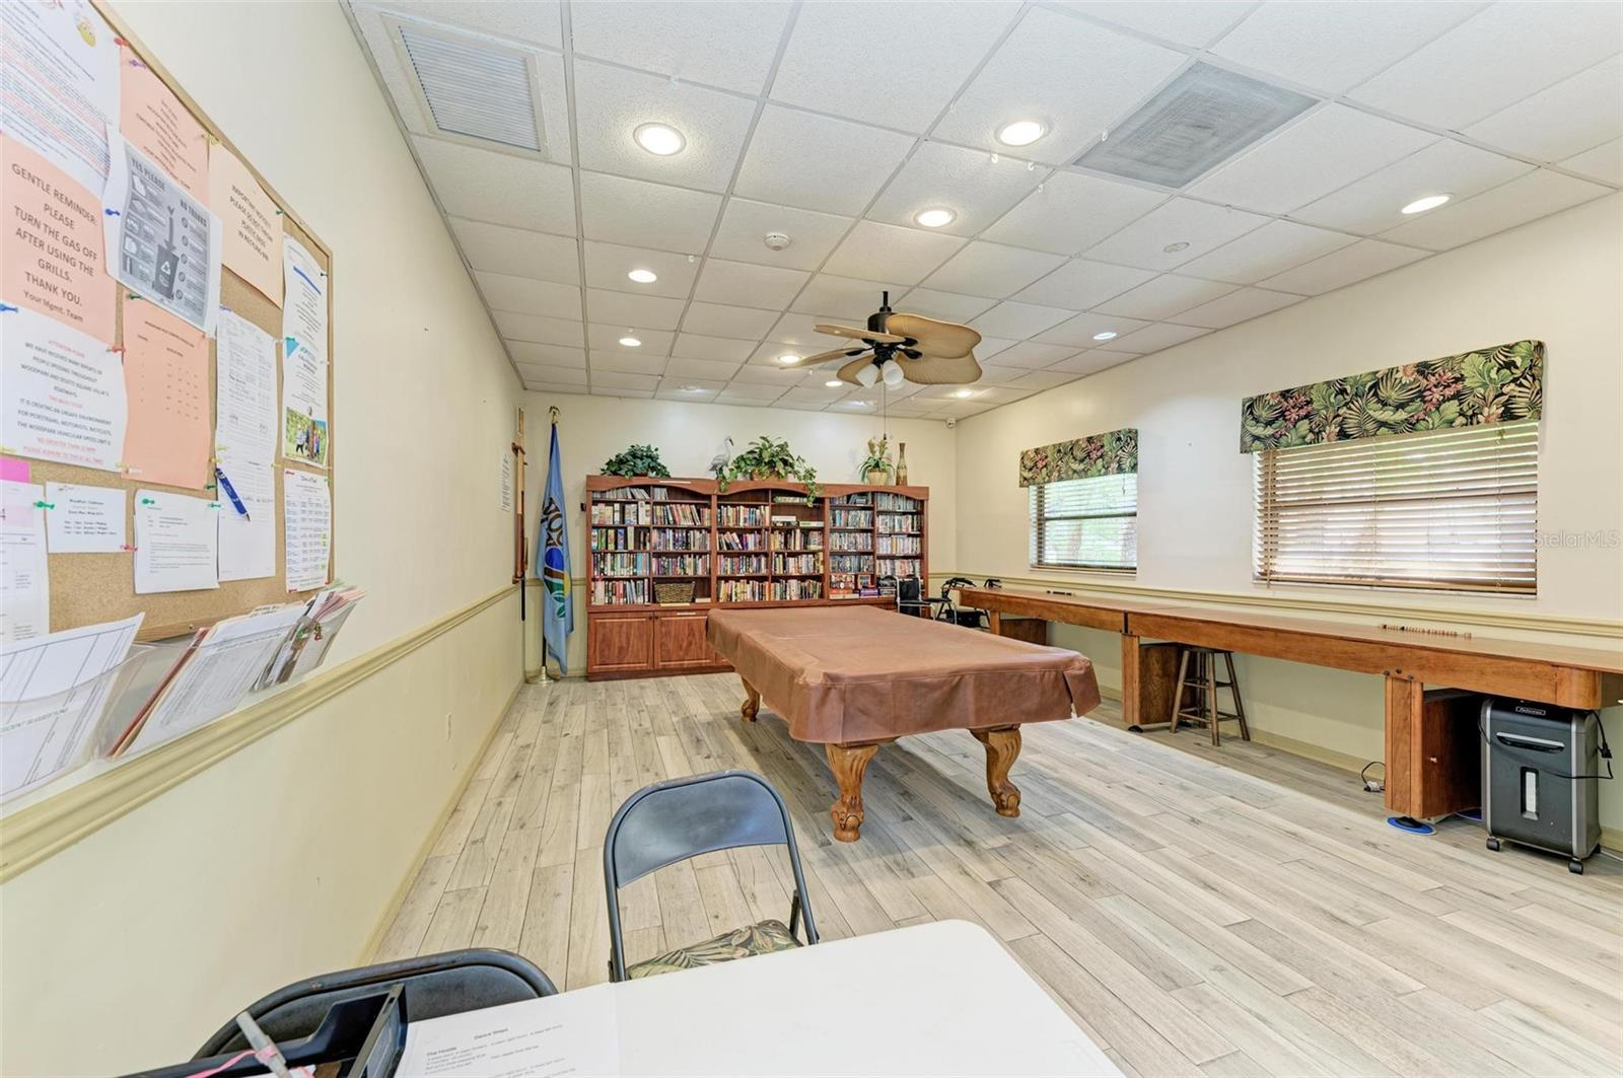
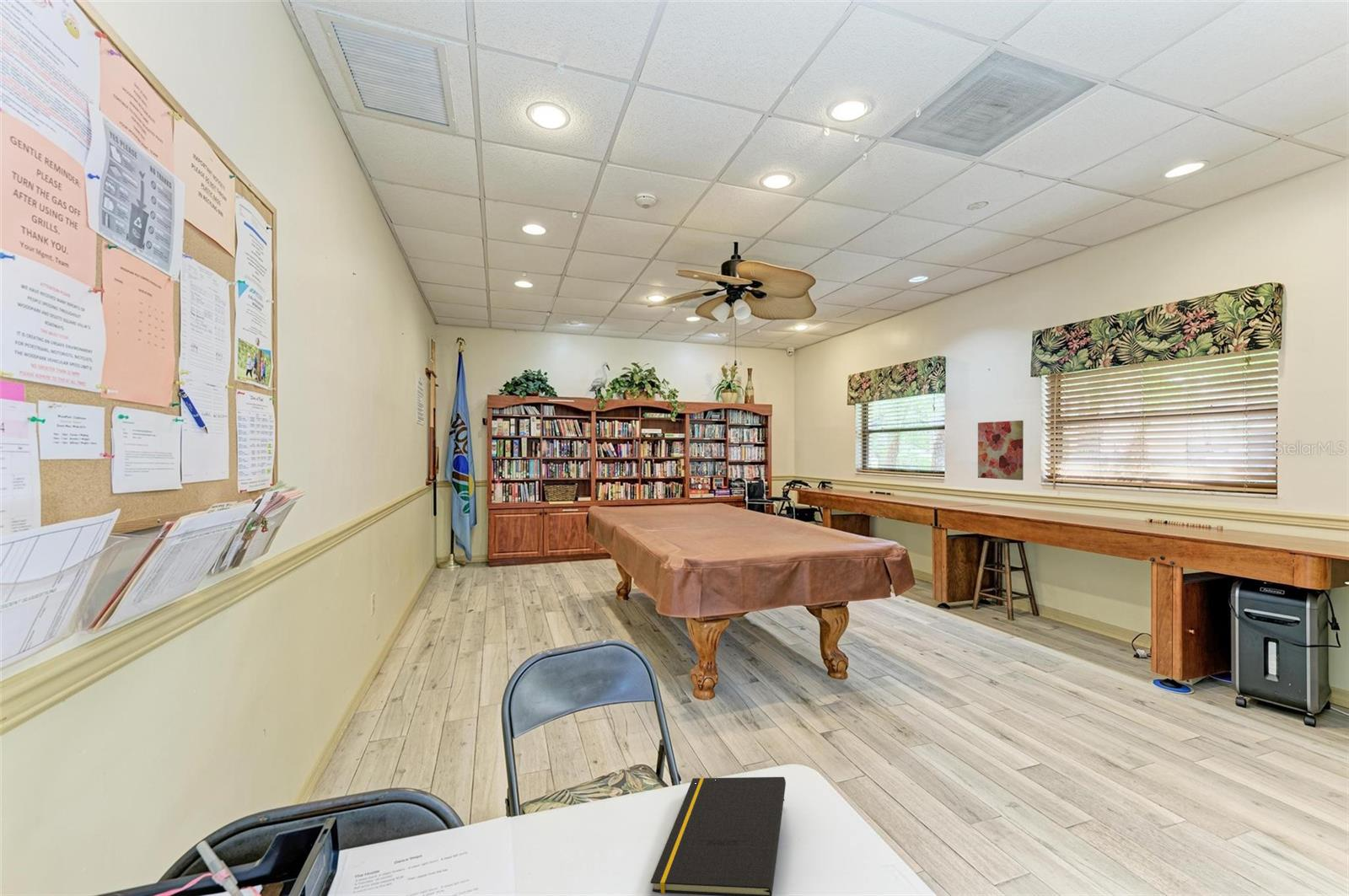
+ notepad (725, 828)
+ wall art (999, 450)
